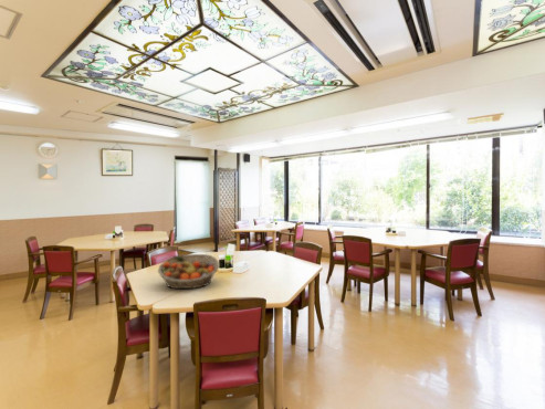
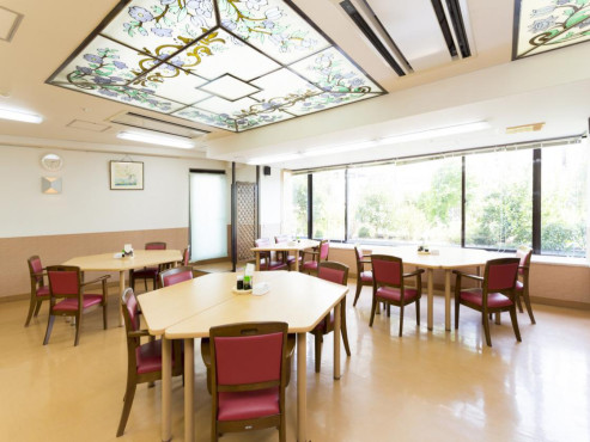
- fruit basket (189, 270)
